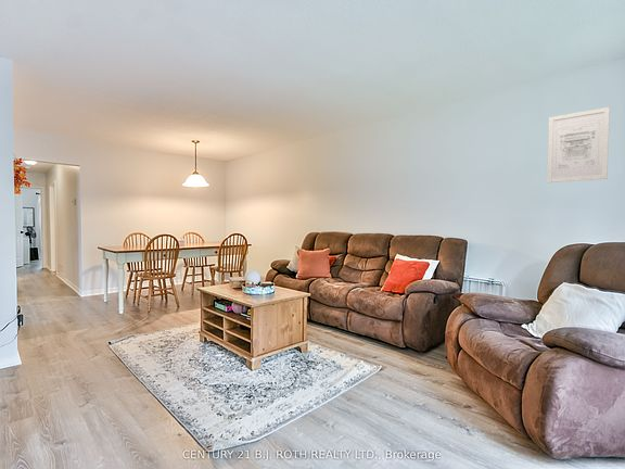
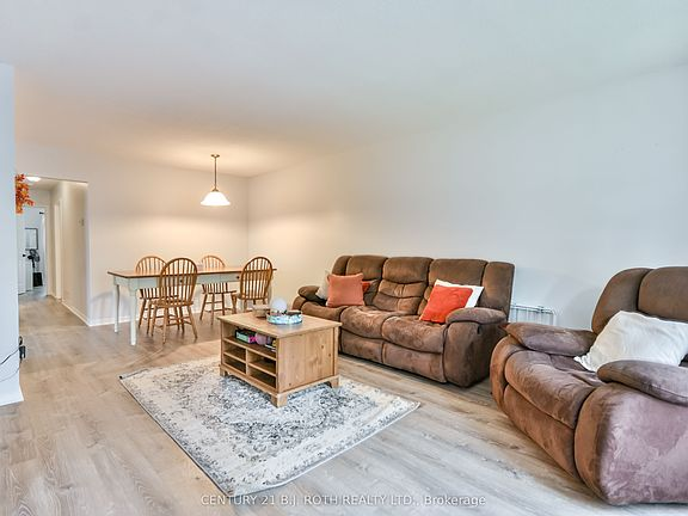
- wall art (576, 147)
